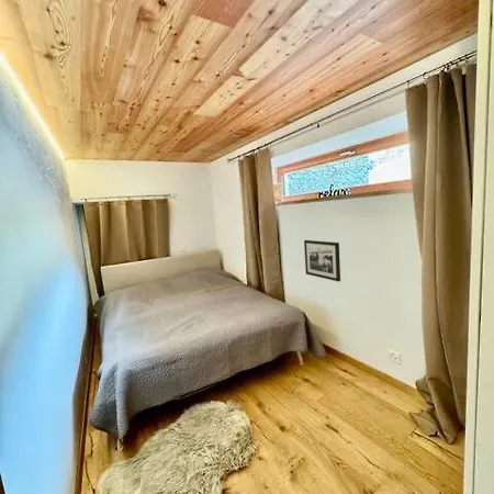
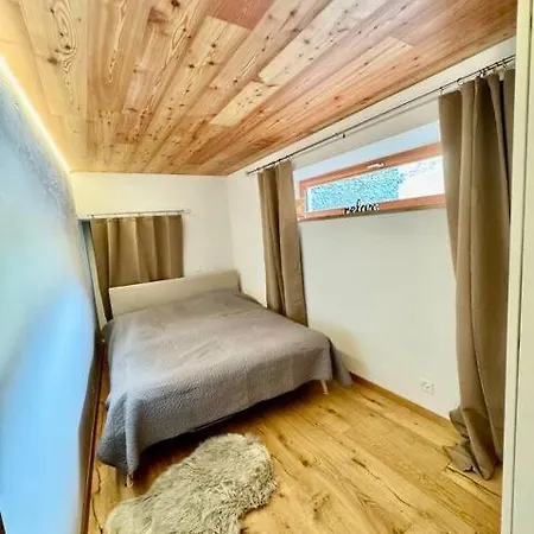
- picture frame (321, 259)
